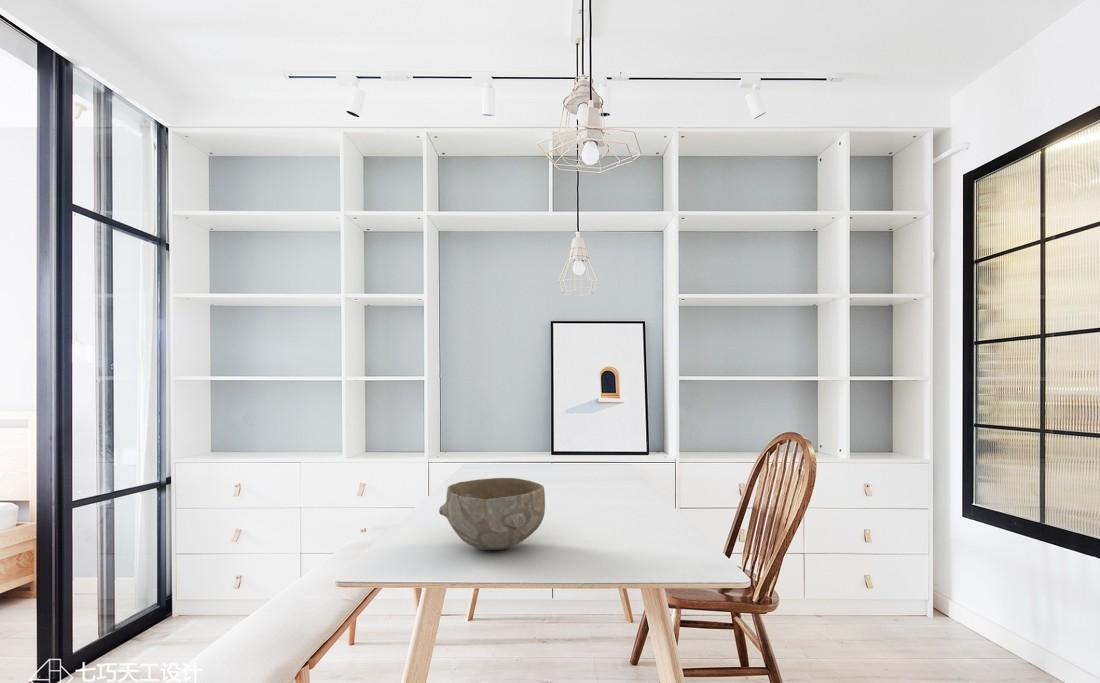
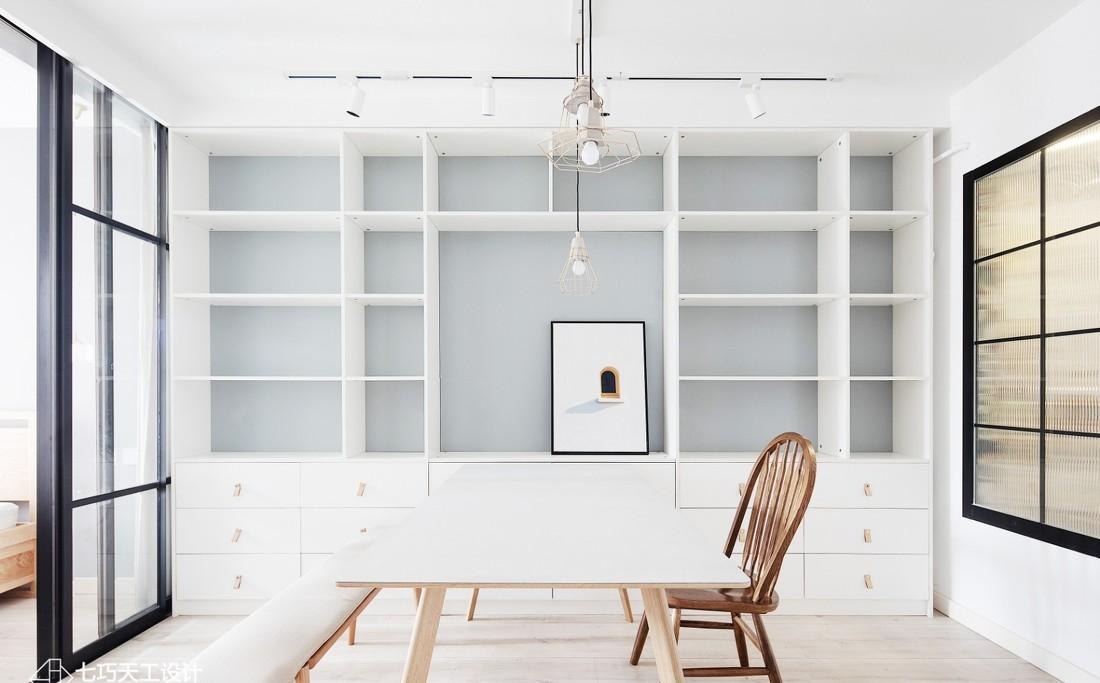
- bowl (500, 515)
